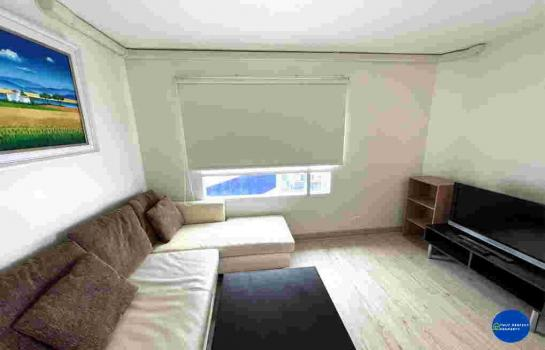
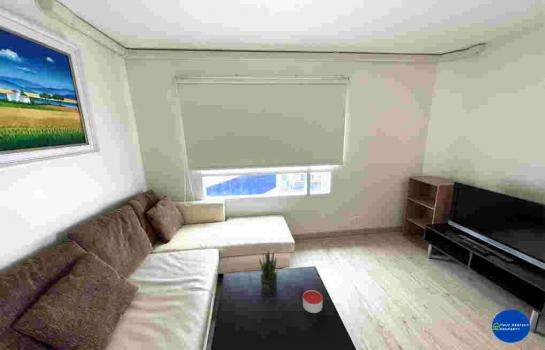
+ candle (312, 300)
+ potted plant (268, 273)
